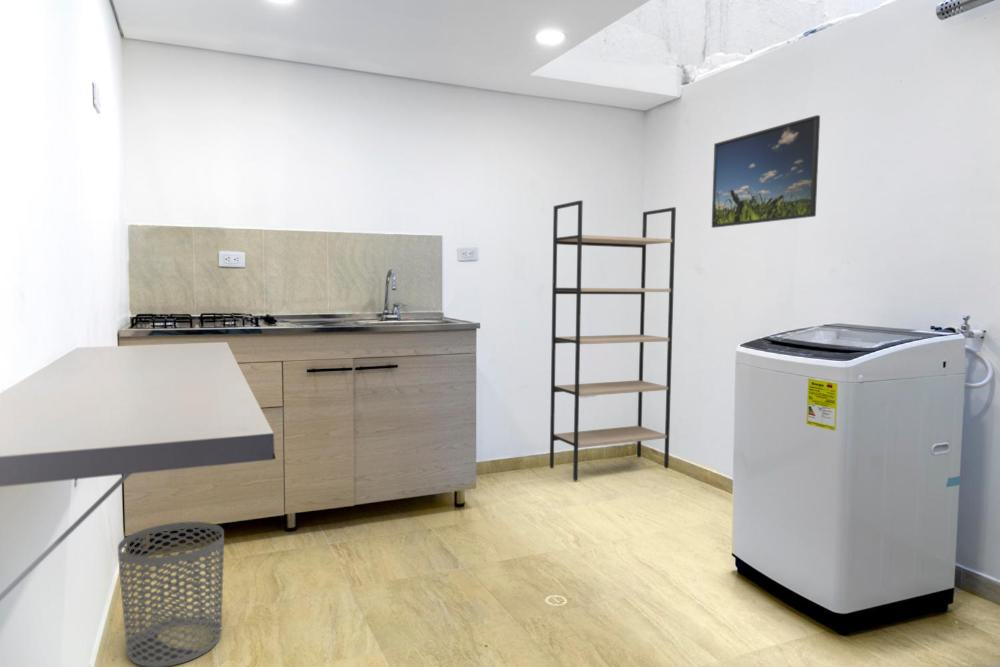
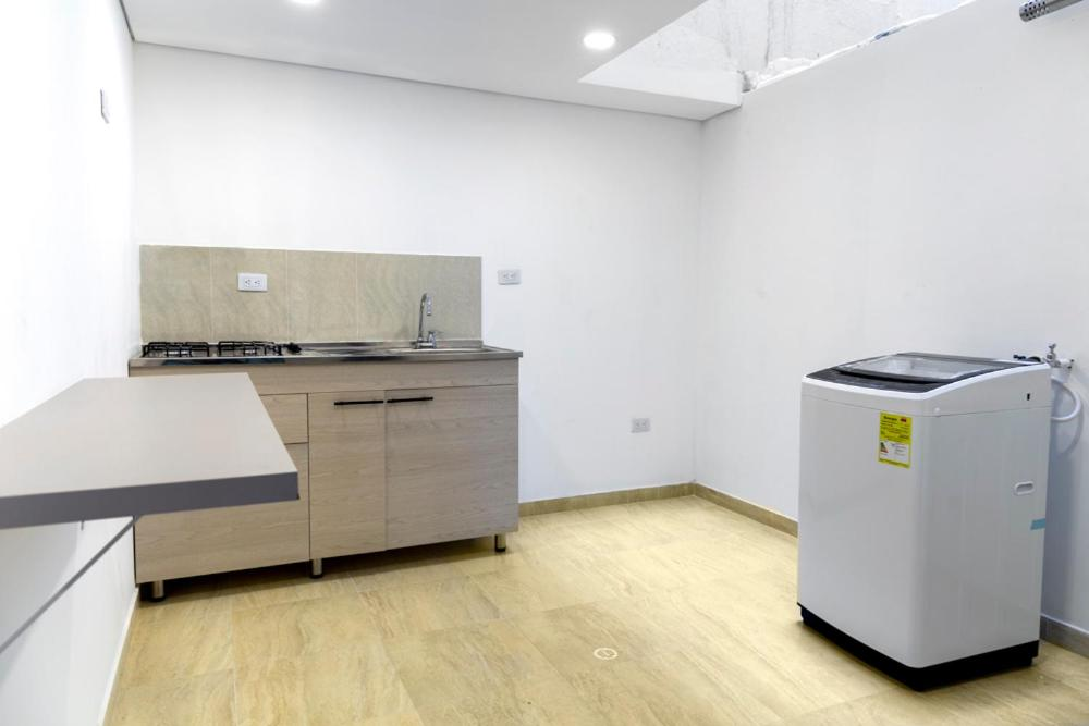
- shelving unit (611, 339)
- waste bin (173, 591)
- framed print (760, 176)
